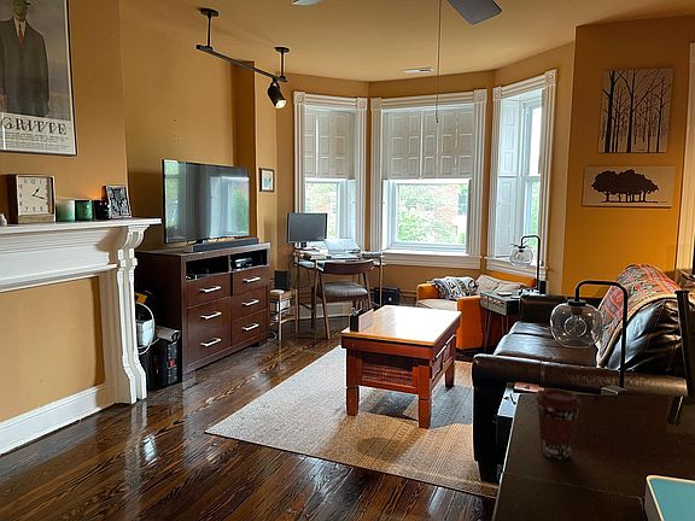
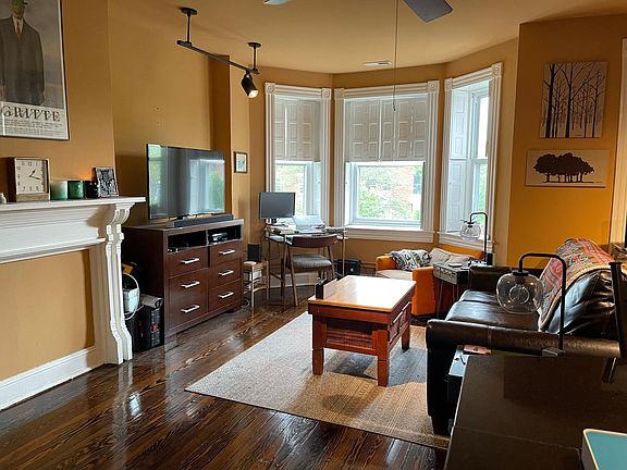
- coffee cup (556, 423)
